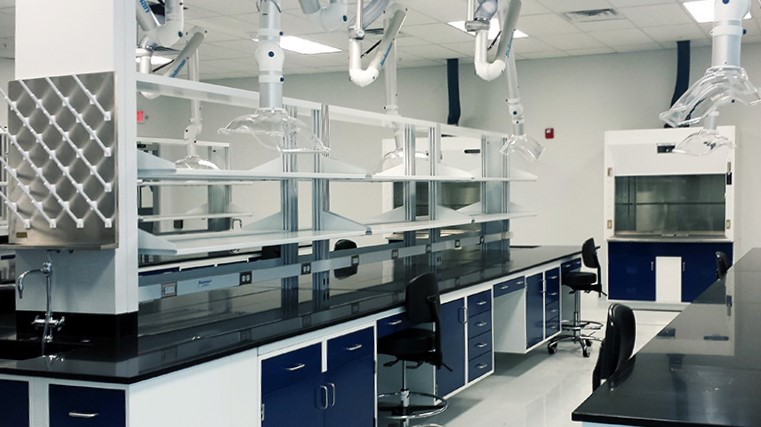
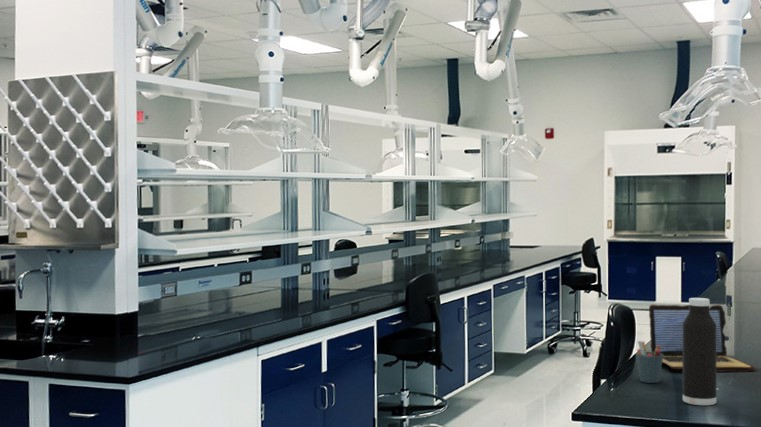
+ laptop (682, 336)
+ pen holder (649, 360)
+ water bottle (699, 350)
